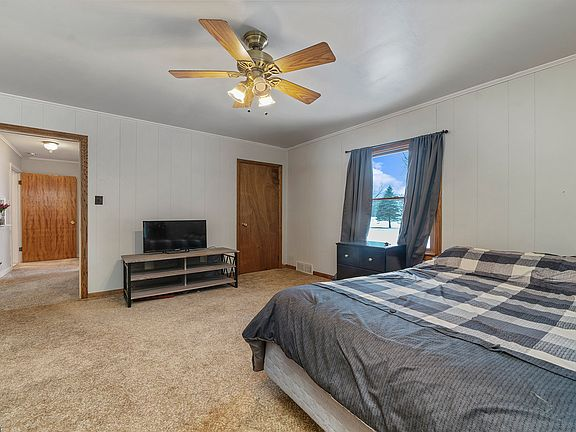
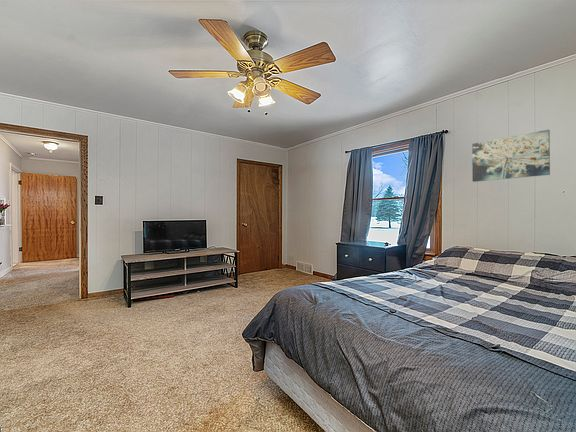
+ wall art (507, 158)
